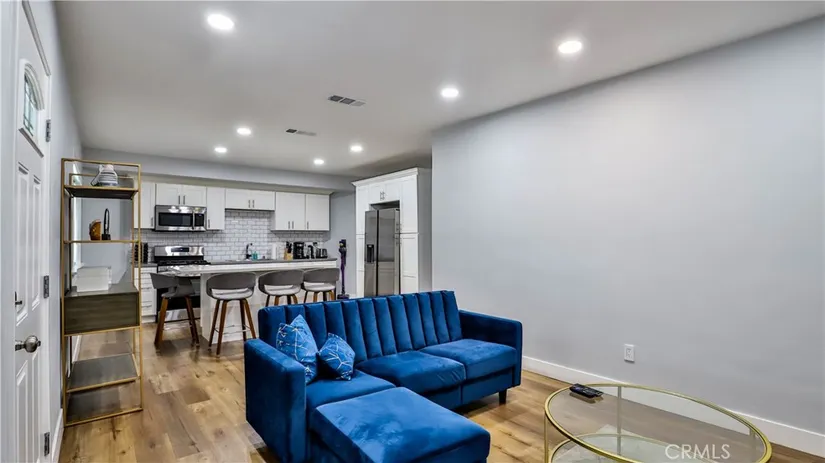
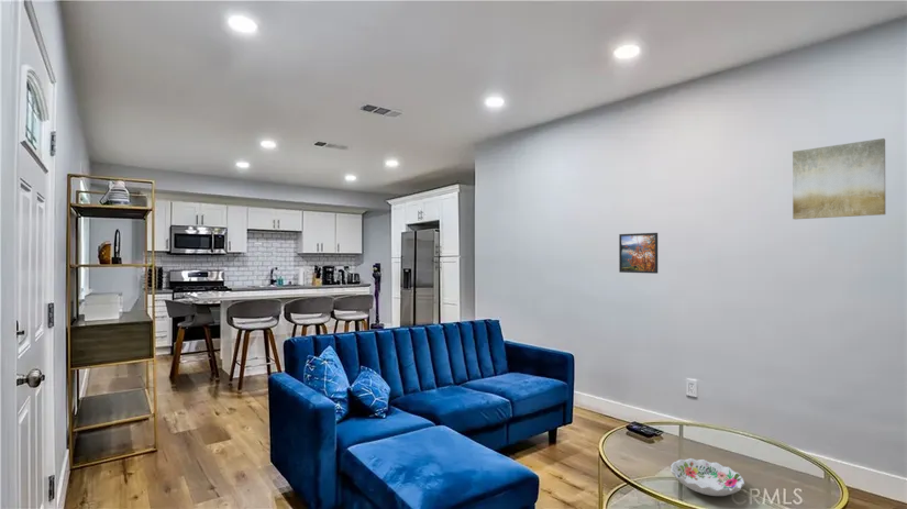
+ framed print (638, 253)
+ decorative bowl (706, 479)
+ wall art (836, 180)
